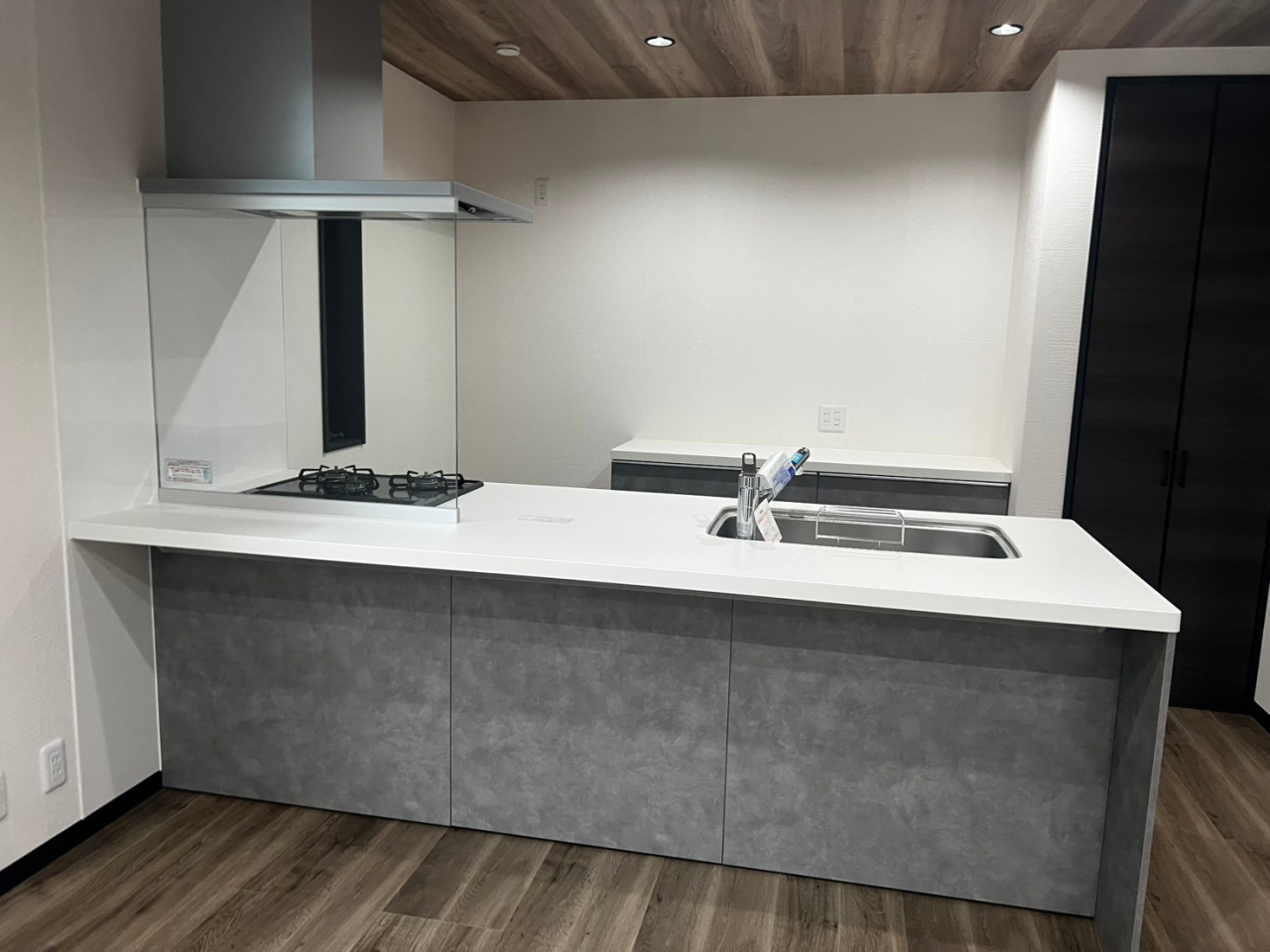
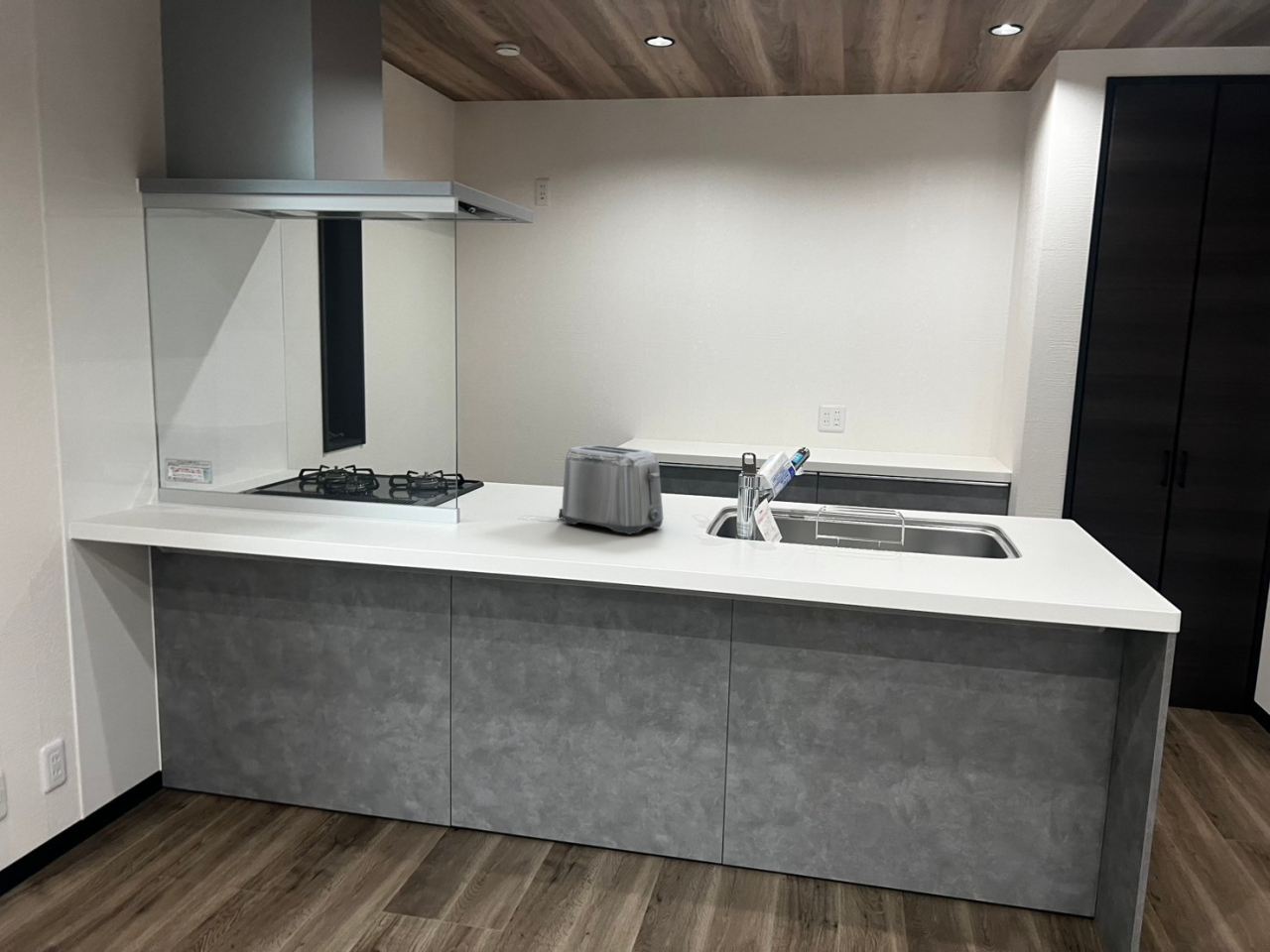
+ toaster (608, 487)
